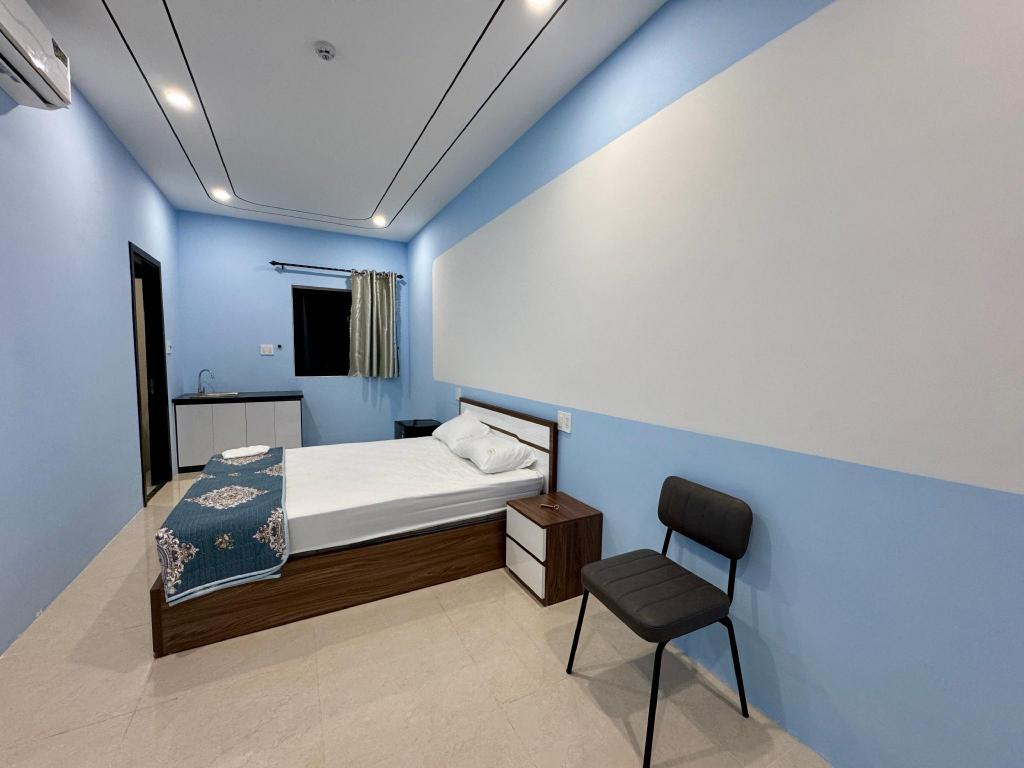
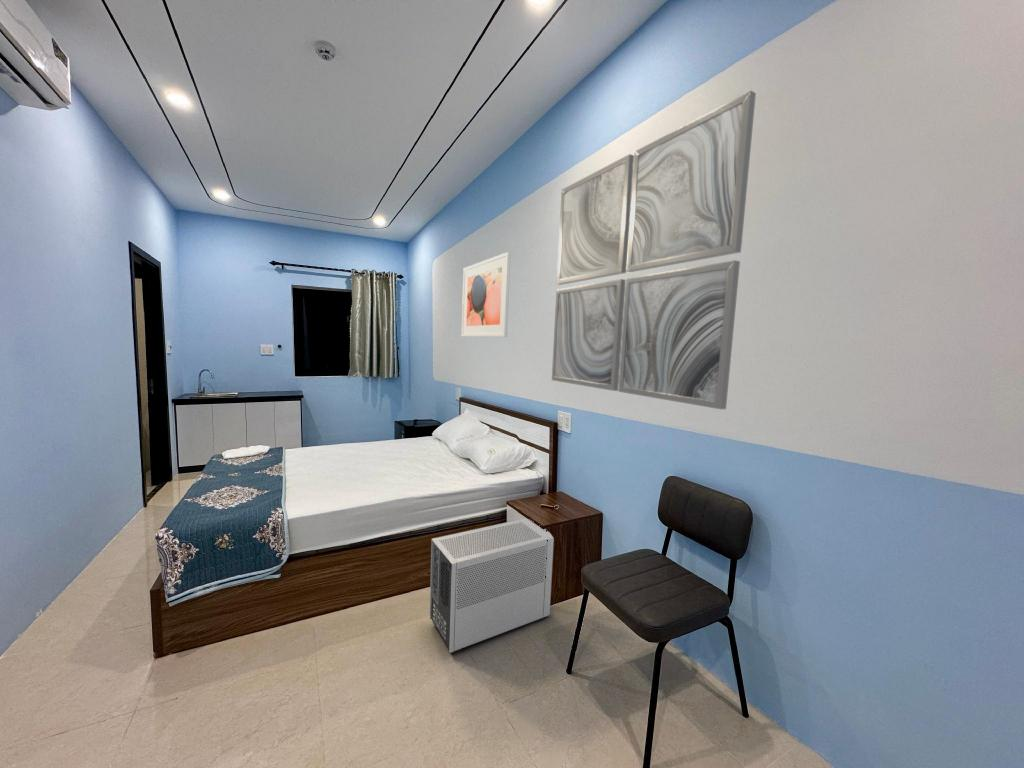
+ wall art (626, 278)
+ air purifier (493, 579)
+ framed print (483, 299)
